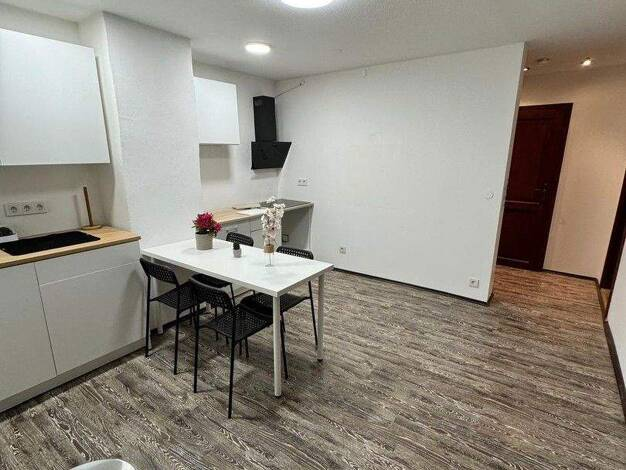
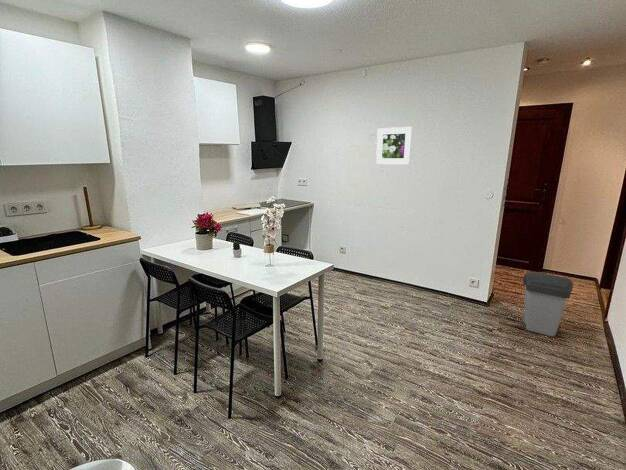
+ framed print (393, 146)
+ trash can (543, 303)
